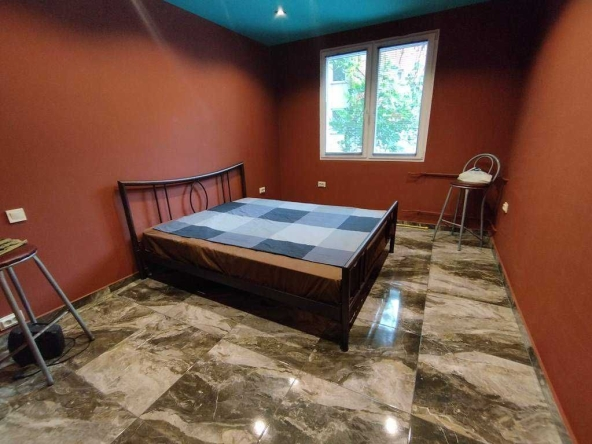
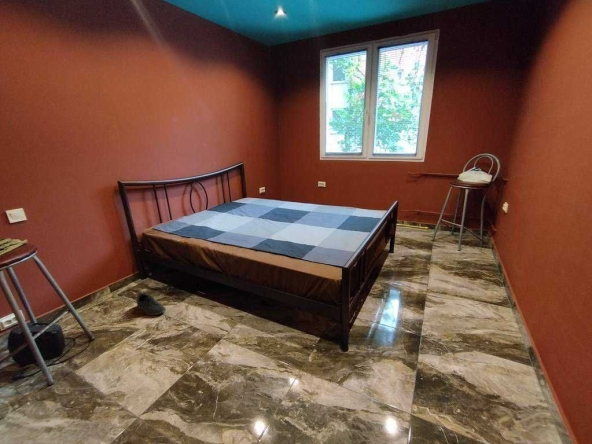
+ shoe (150, 303)
